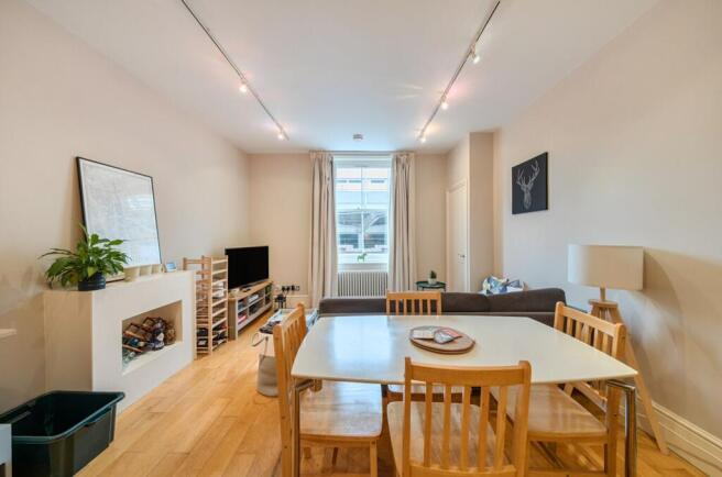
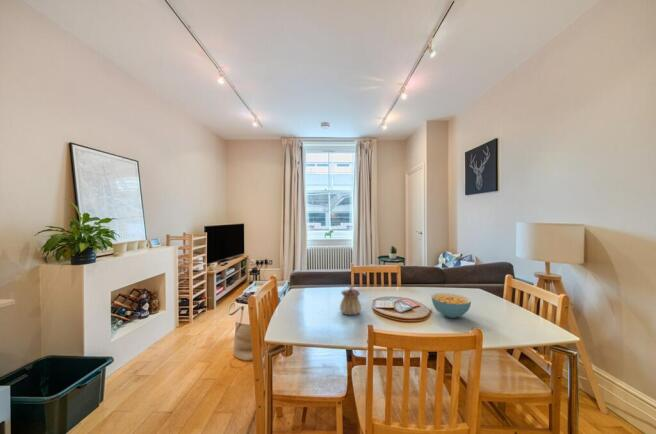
+ cereal bowl (450, 307)
+ teapot (350, 299)
